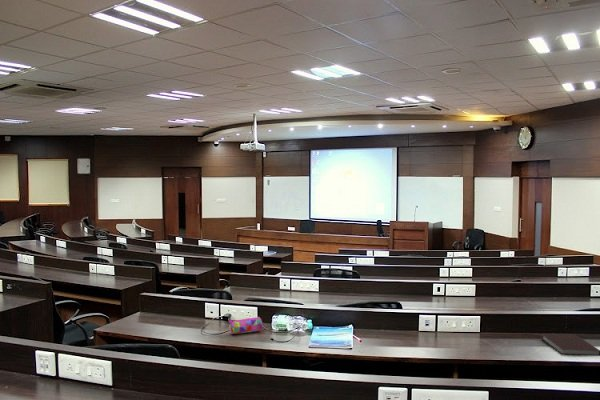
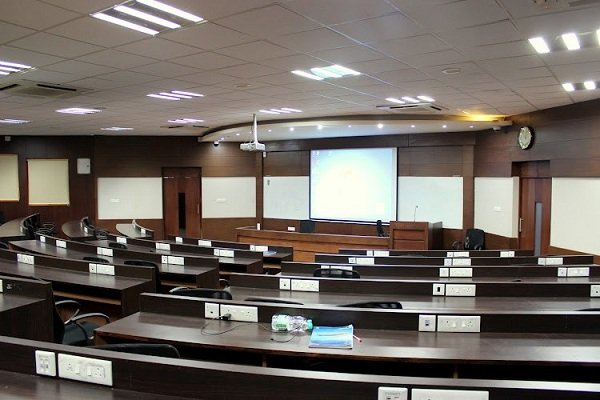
- pencil case (245, 325)
- notebook (569, 344)
